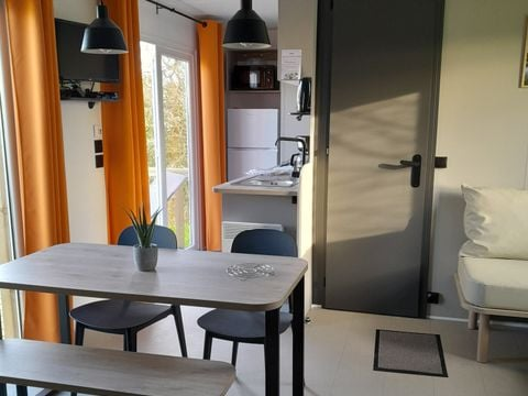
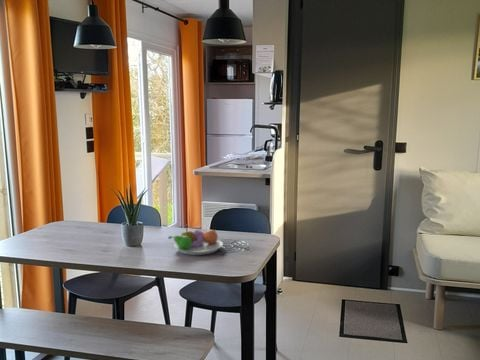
+ fruit bowl (196, 239)
